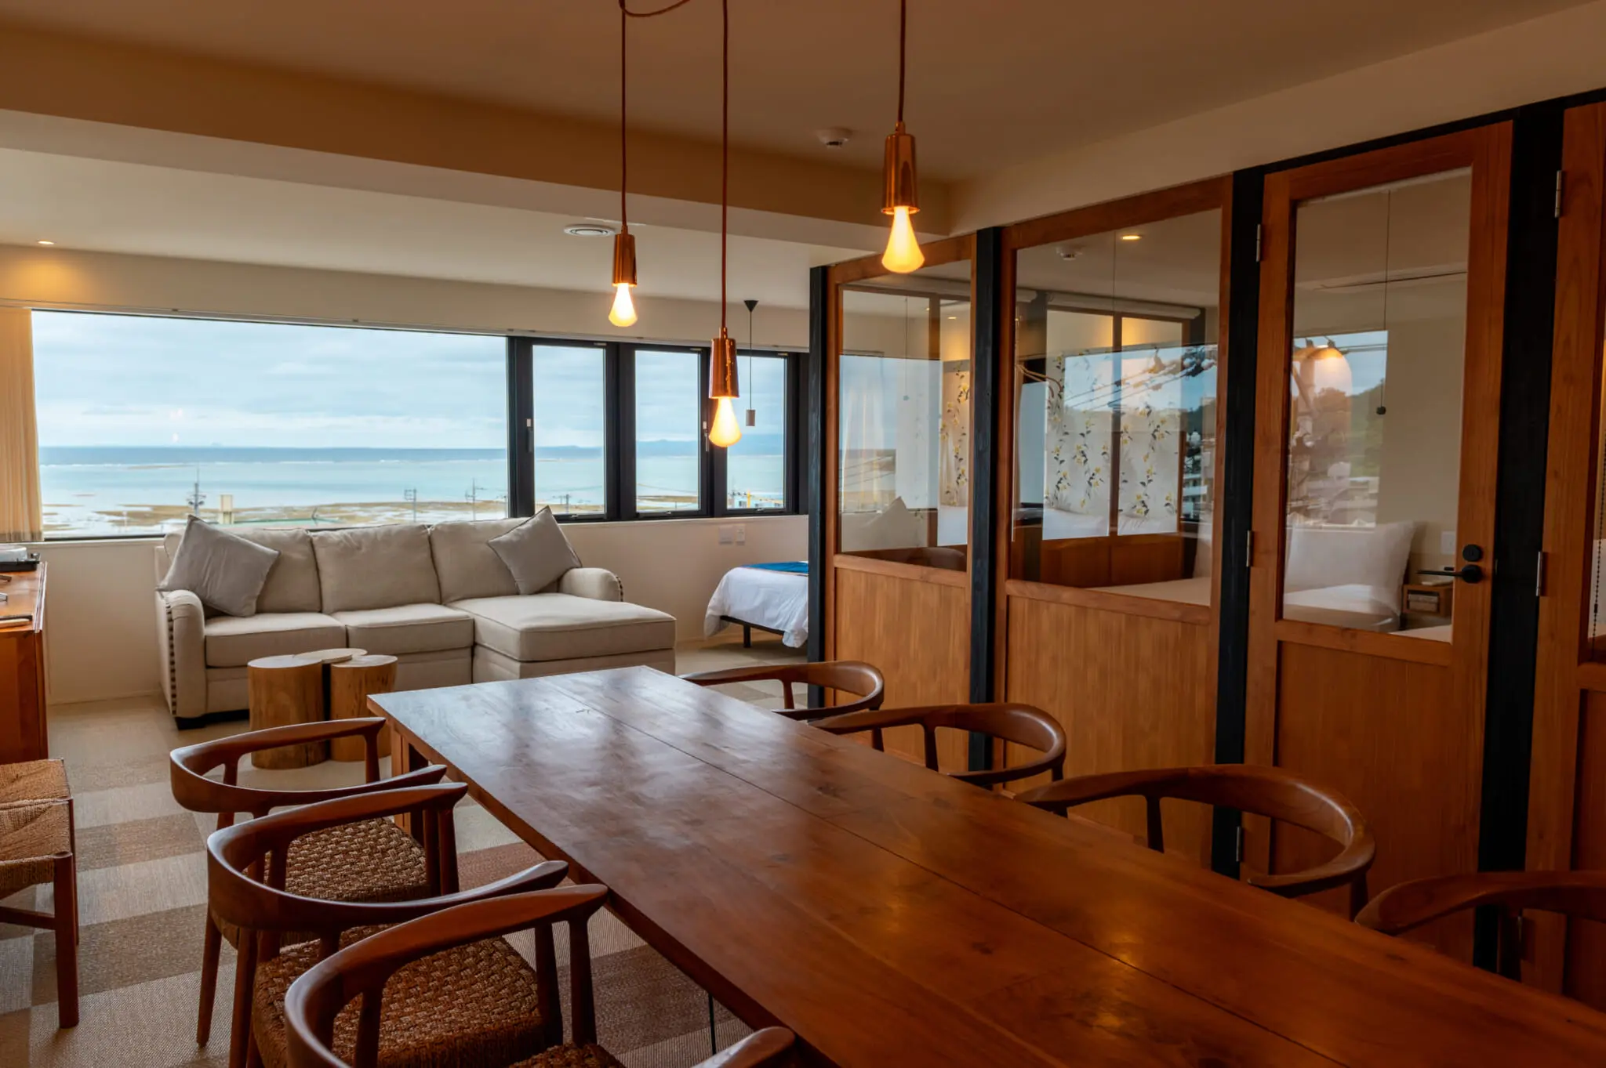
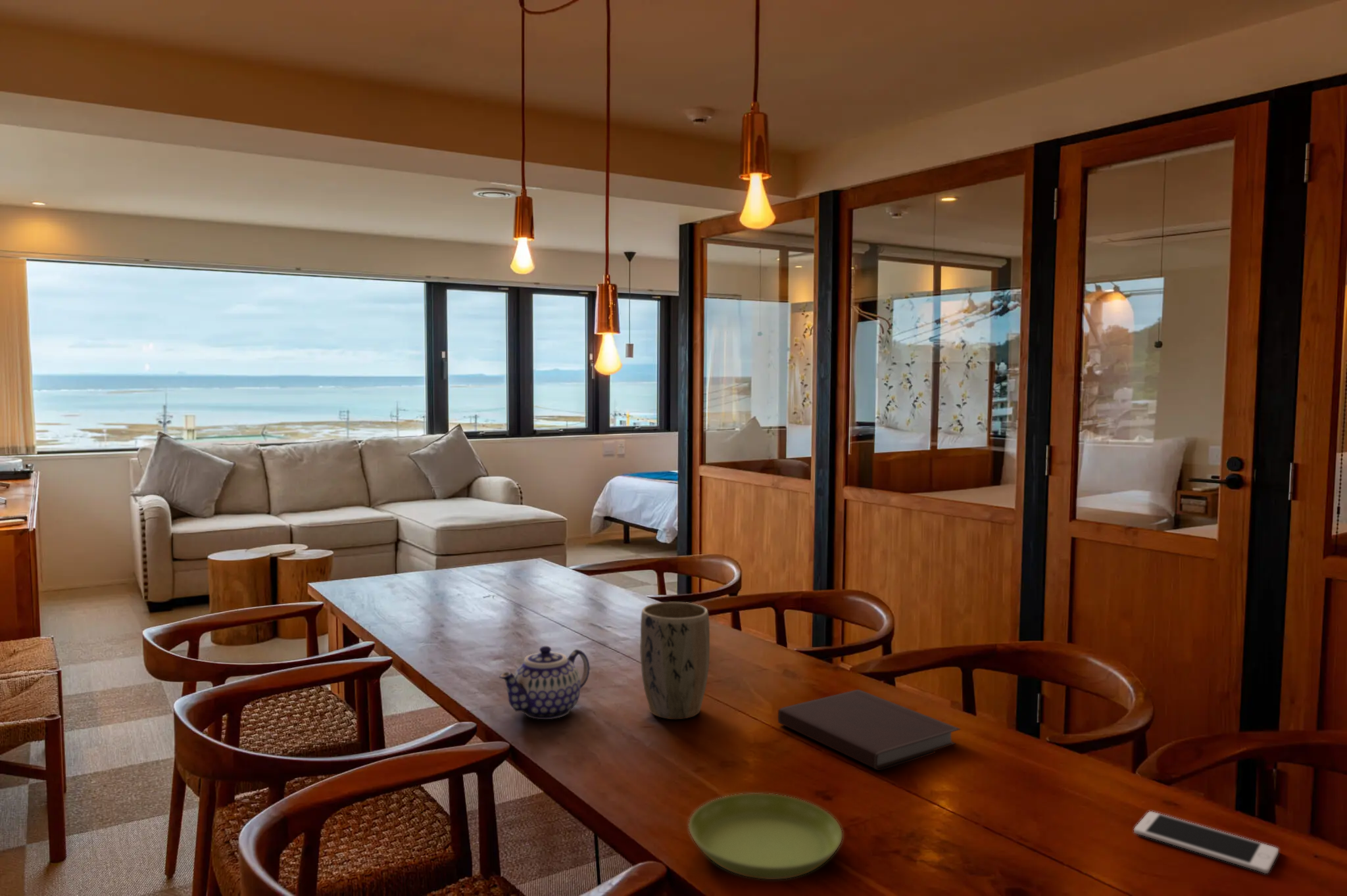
+ plant pot (675, 660)
+ cell phone (1204, 840)
+ saucer (764, 837)
+ teapot (546, 678)
+ notebook (866, 726)
